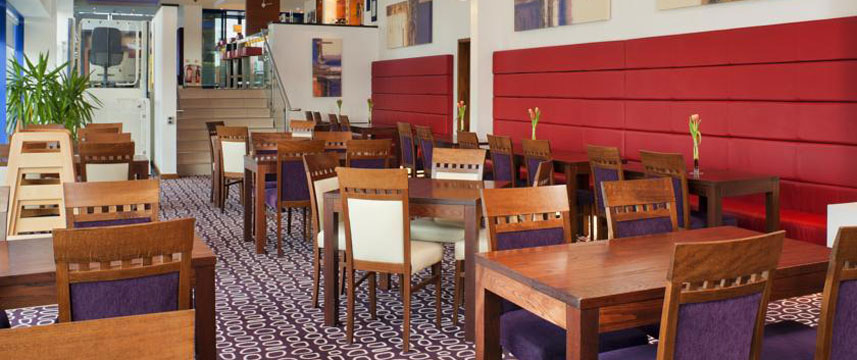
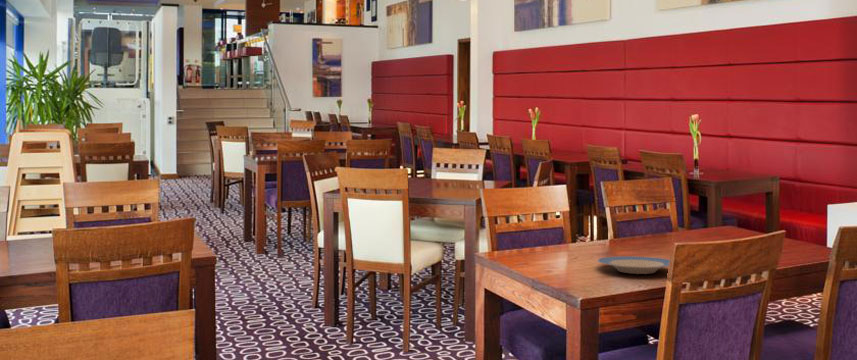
+ plate (636, 266)
